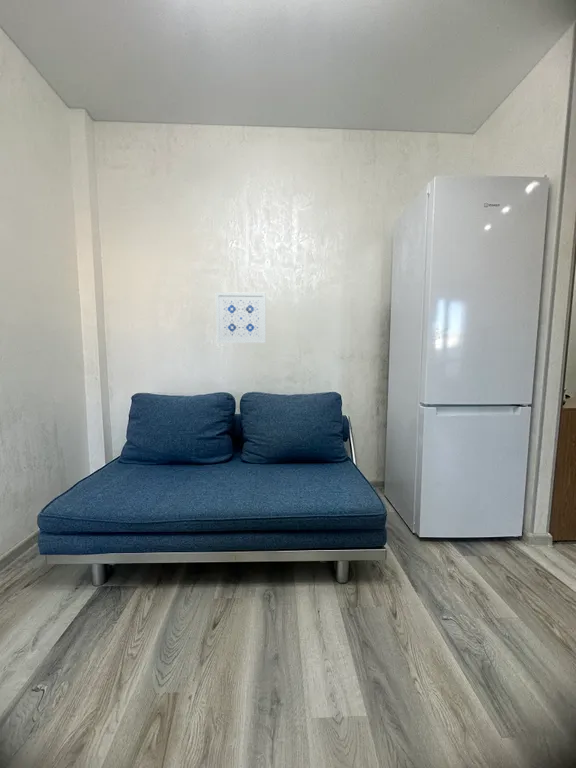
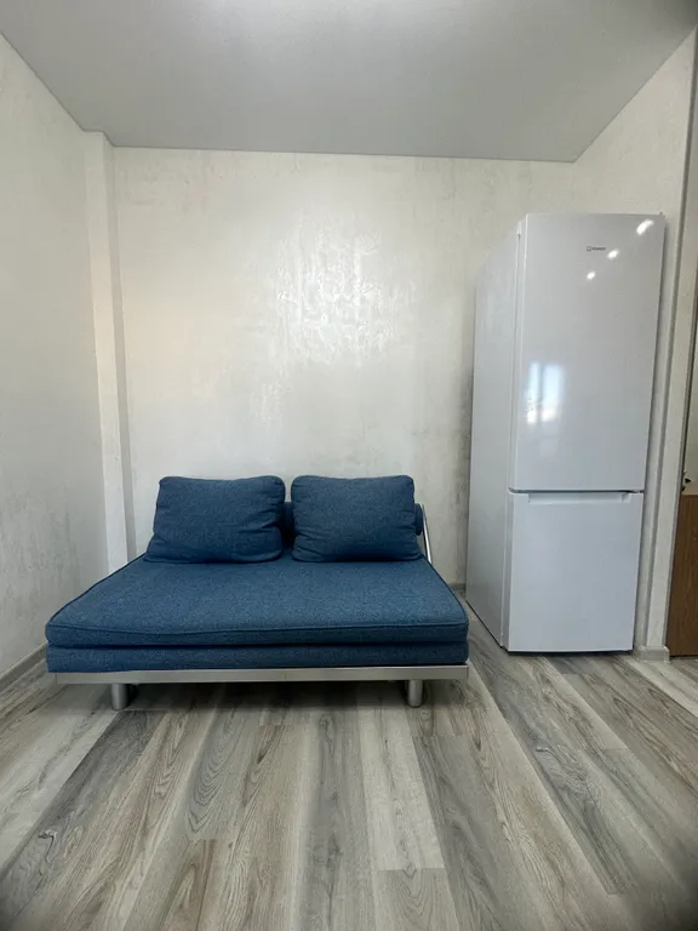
- wall art (241, 318)
